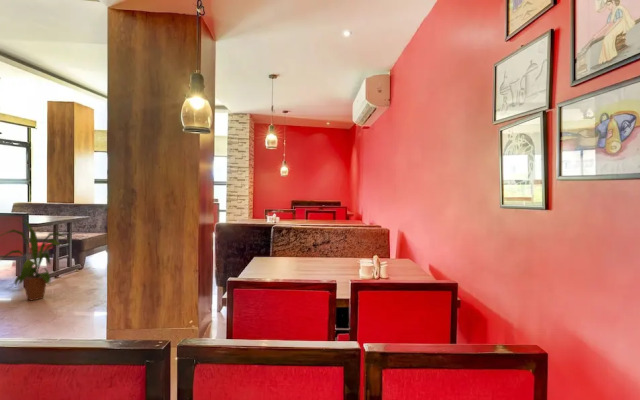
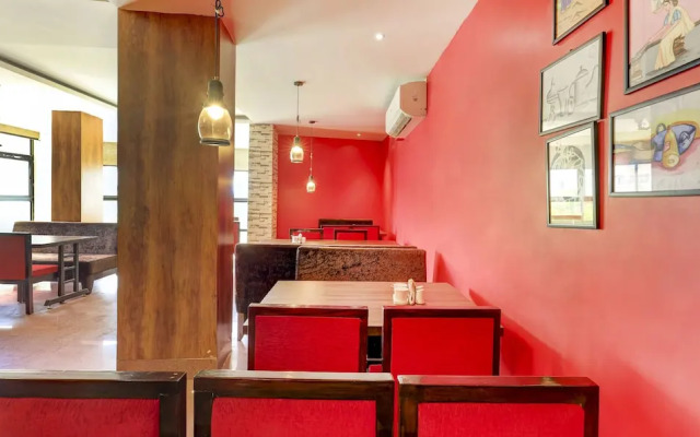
- house plant (36, 260)
